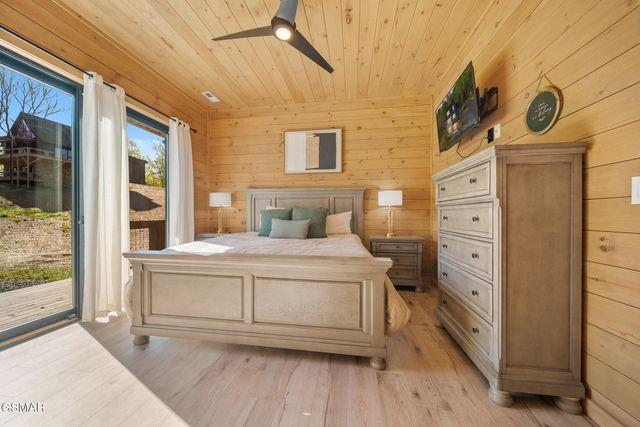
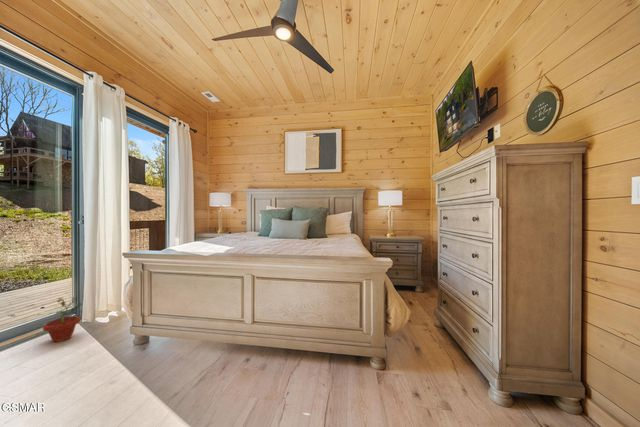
+ potted plant (63, 318)
